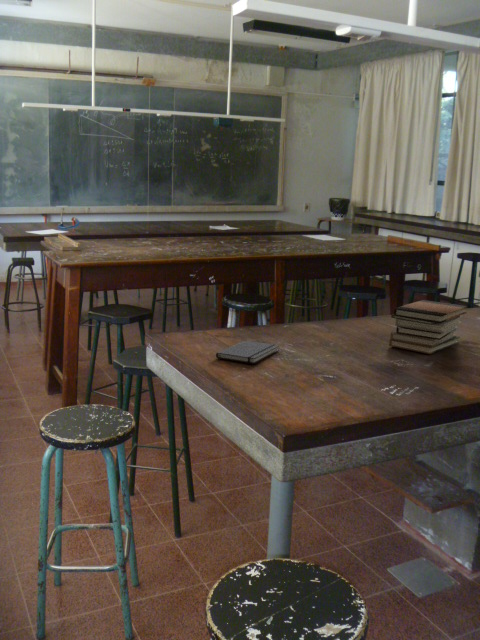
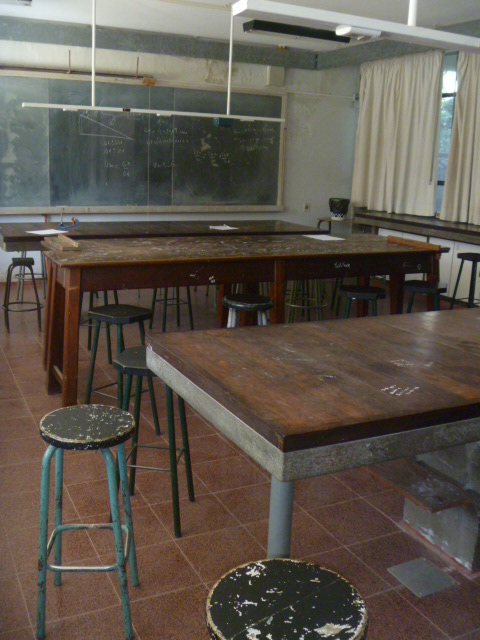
- book stack (428, 325)
- notebook (248, 351)
